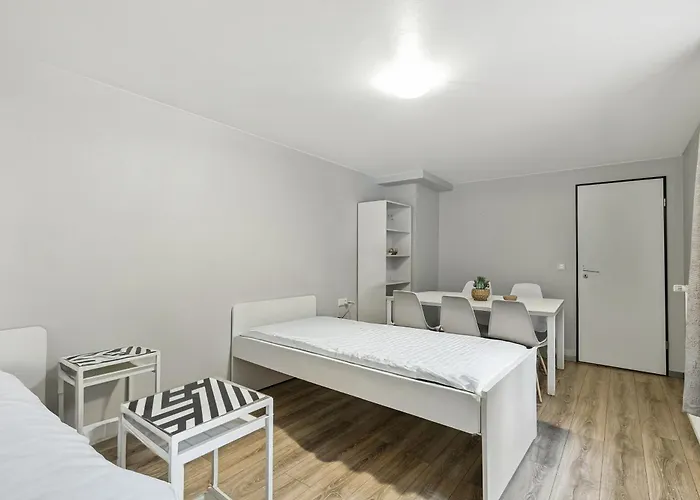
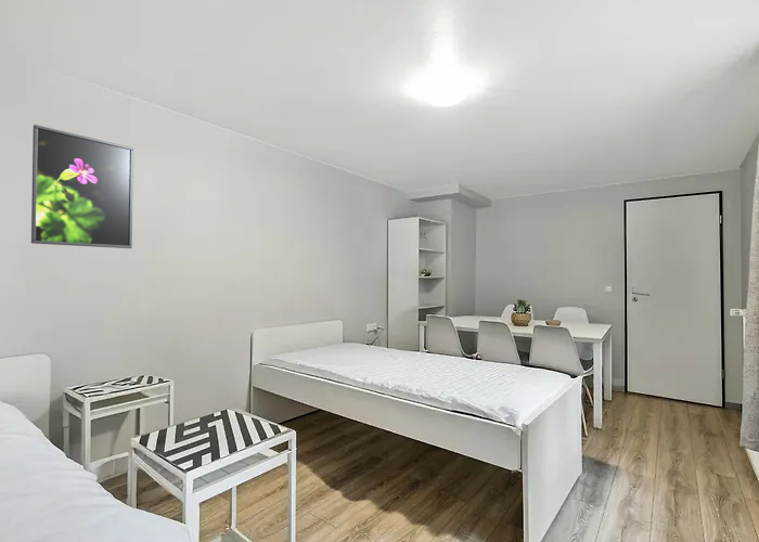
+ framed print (86, 191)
